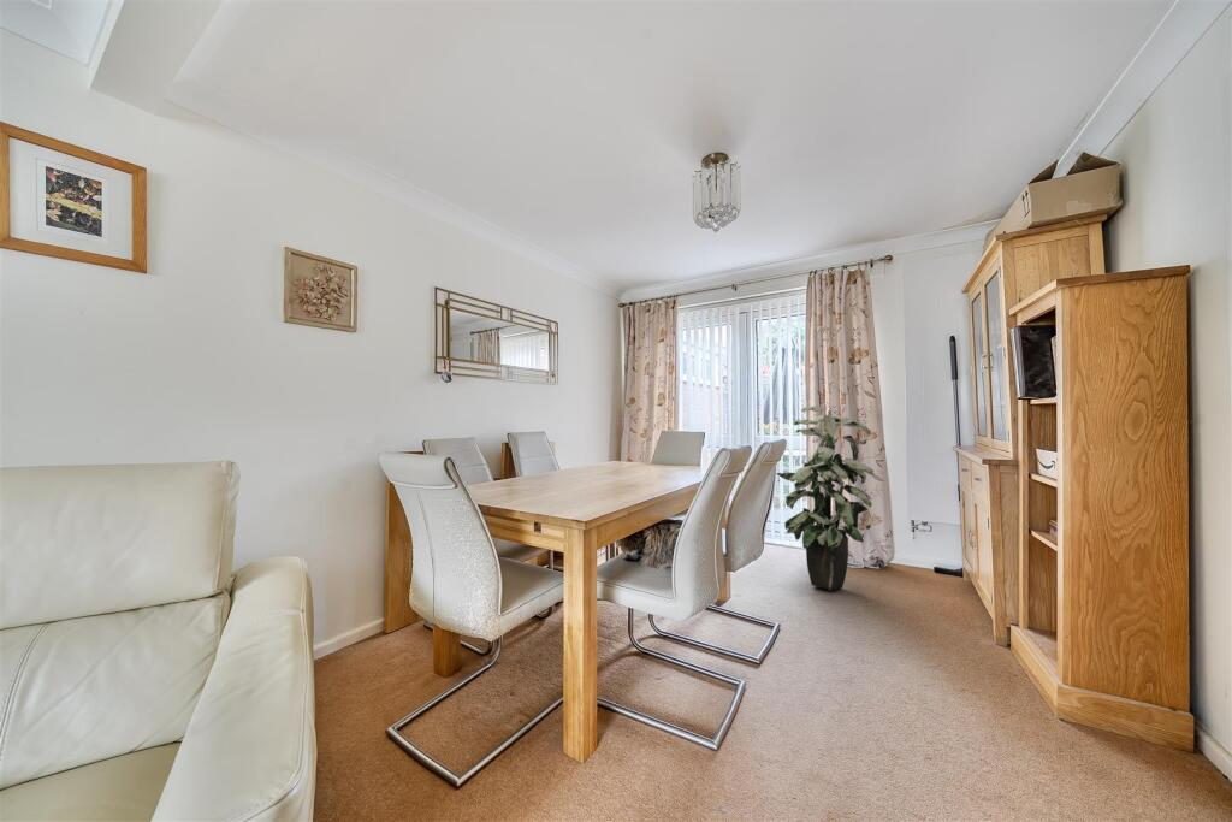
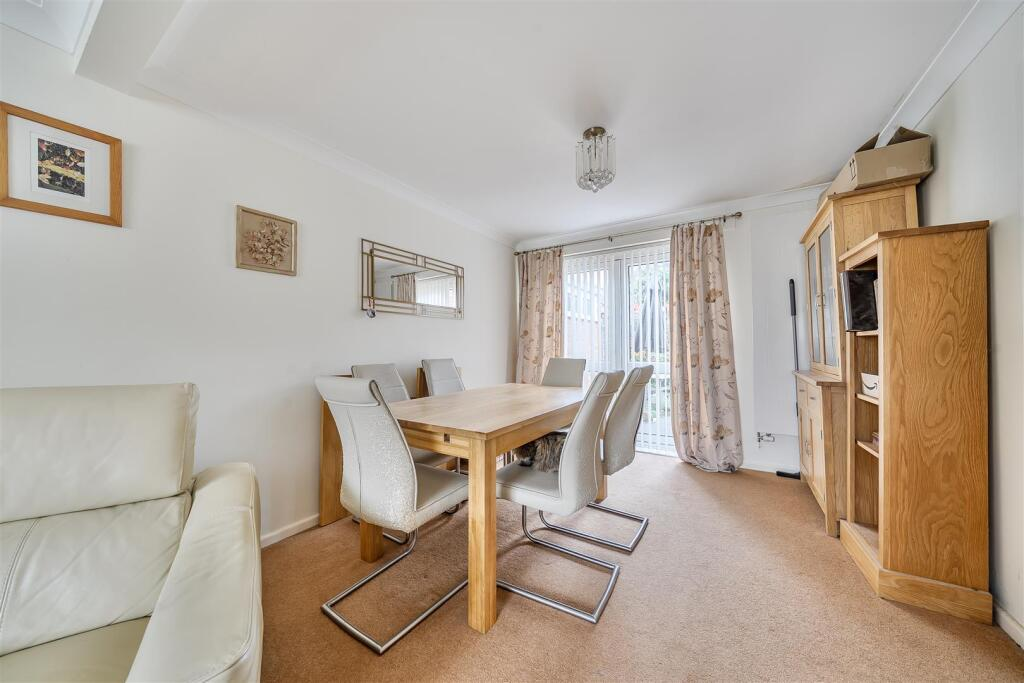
- indoor plant (823, 495)
